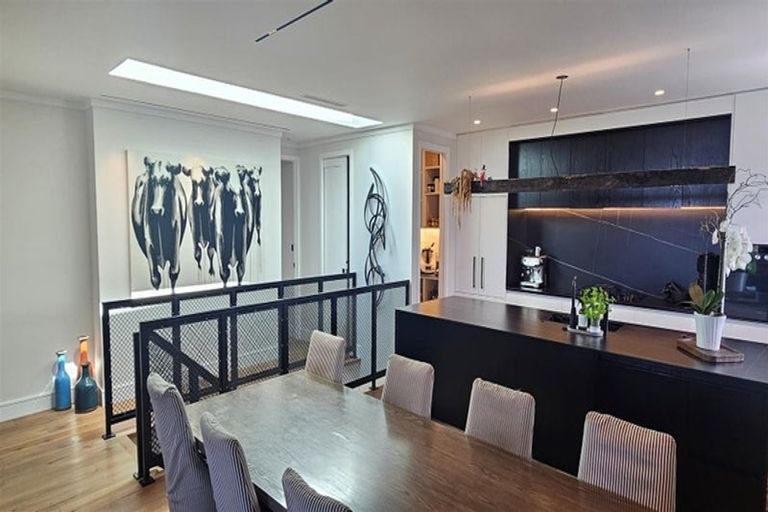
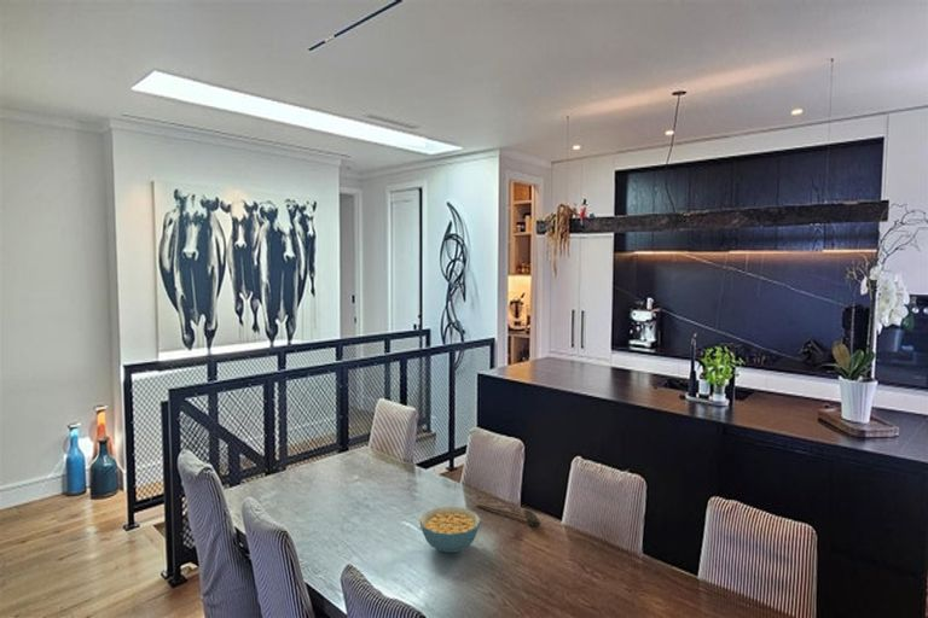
+ spoon (503, 509)
+ cereal bowl (450, 534)
